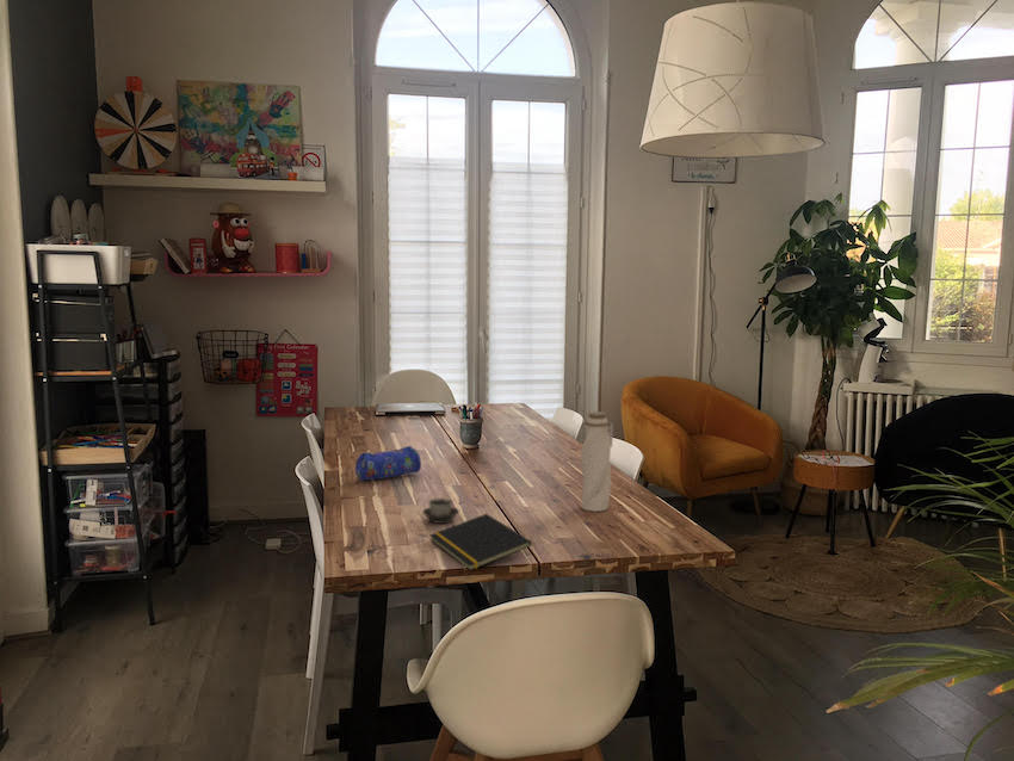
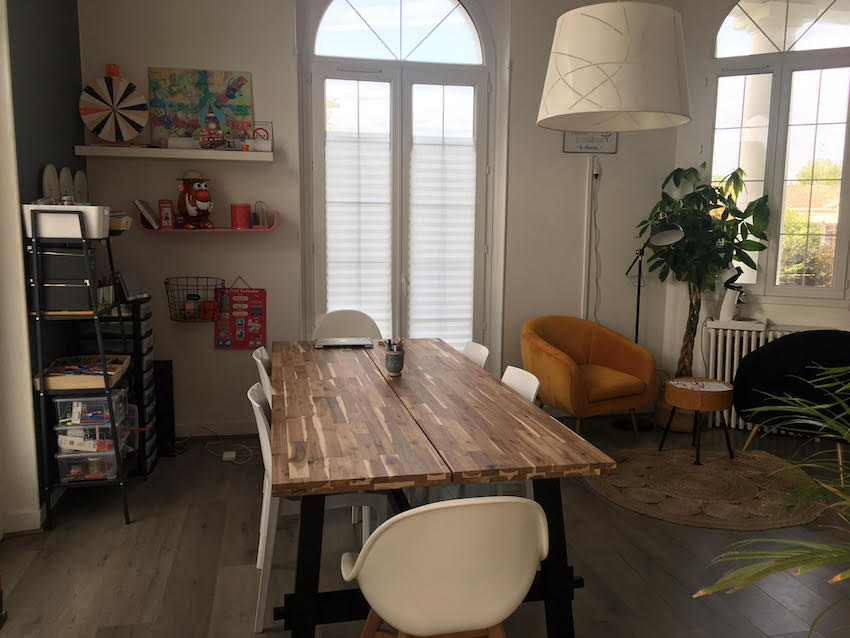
- cup (440, 511)
- water bottle (596, 459)
- notepad (478, 540)
- pencil case (388, 463)
